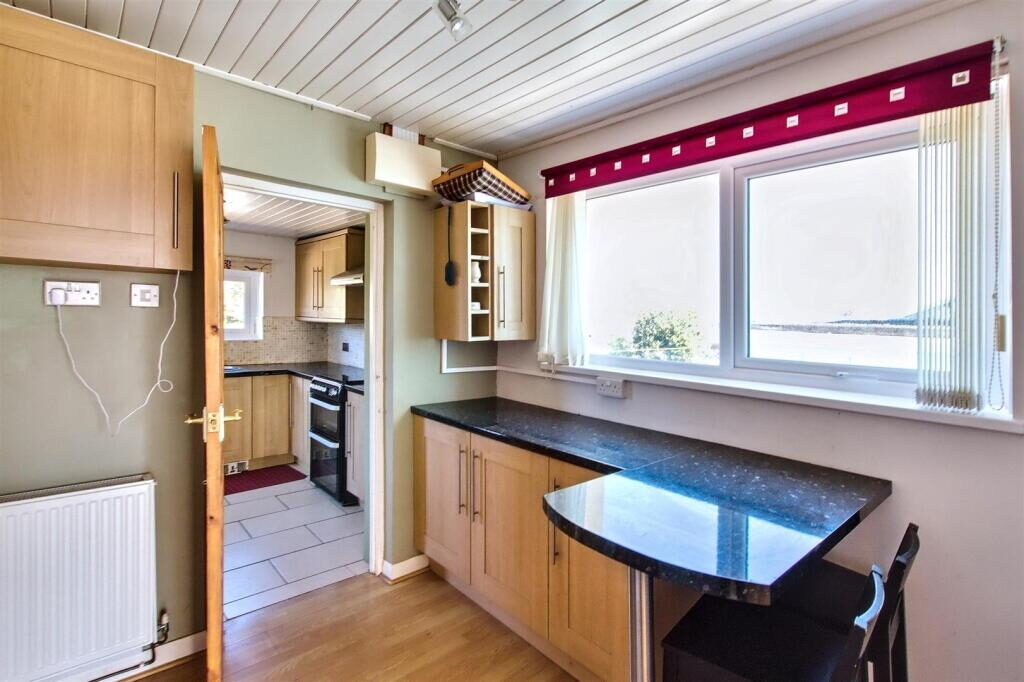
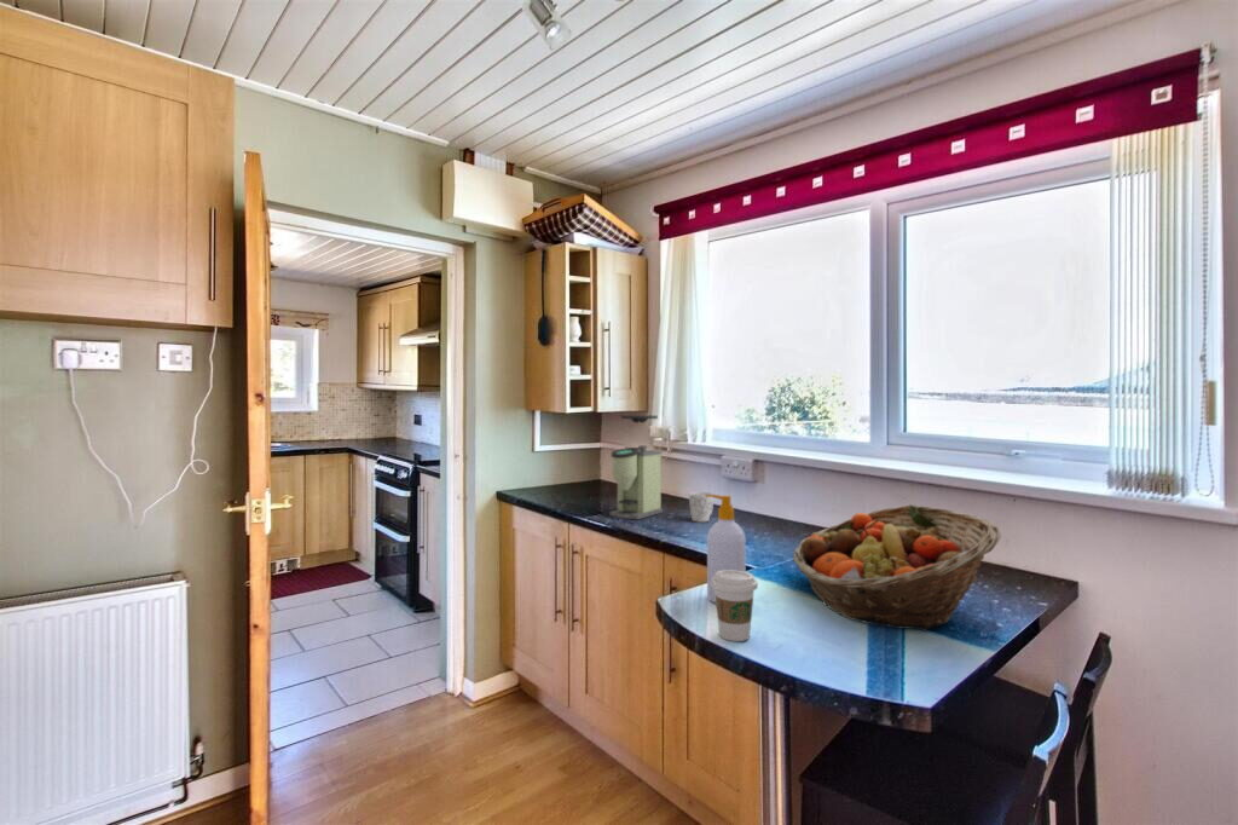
+ soap bottle (724, 547)
+ coffee grinder (636, 465)
+ fruit basket (887, 558)
+ coffee cup (734, 605)
+ mug (702, 506)
